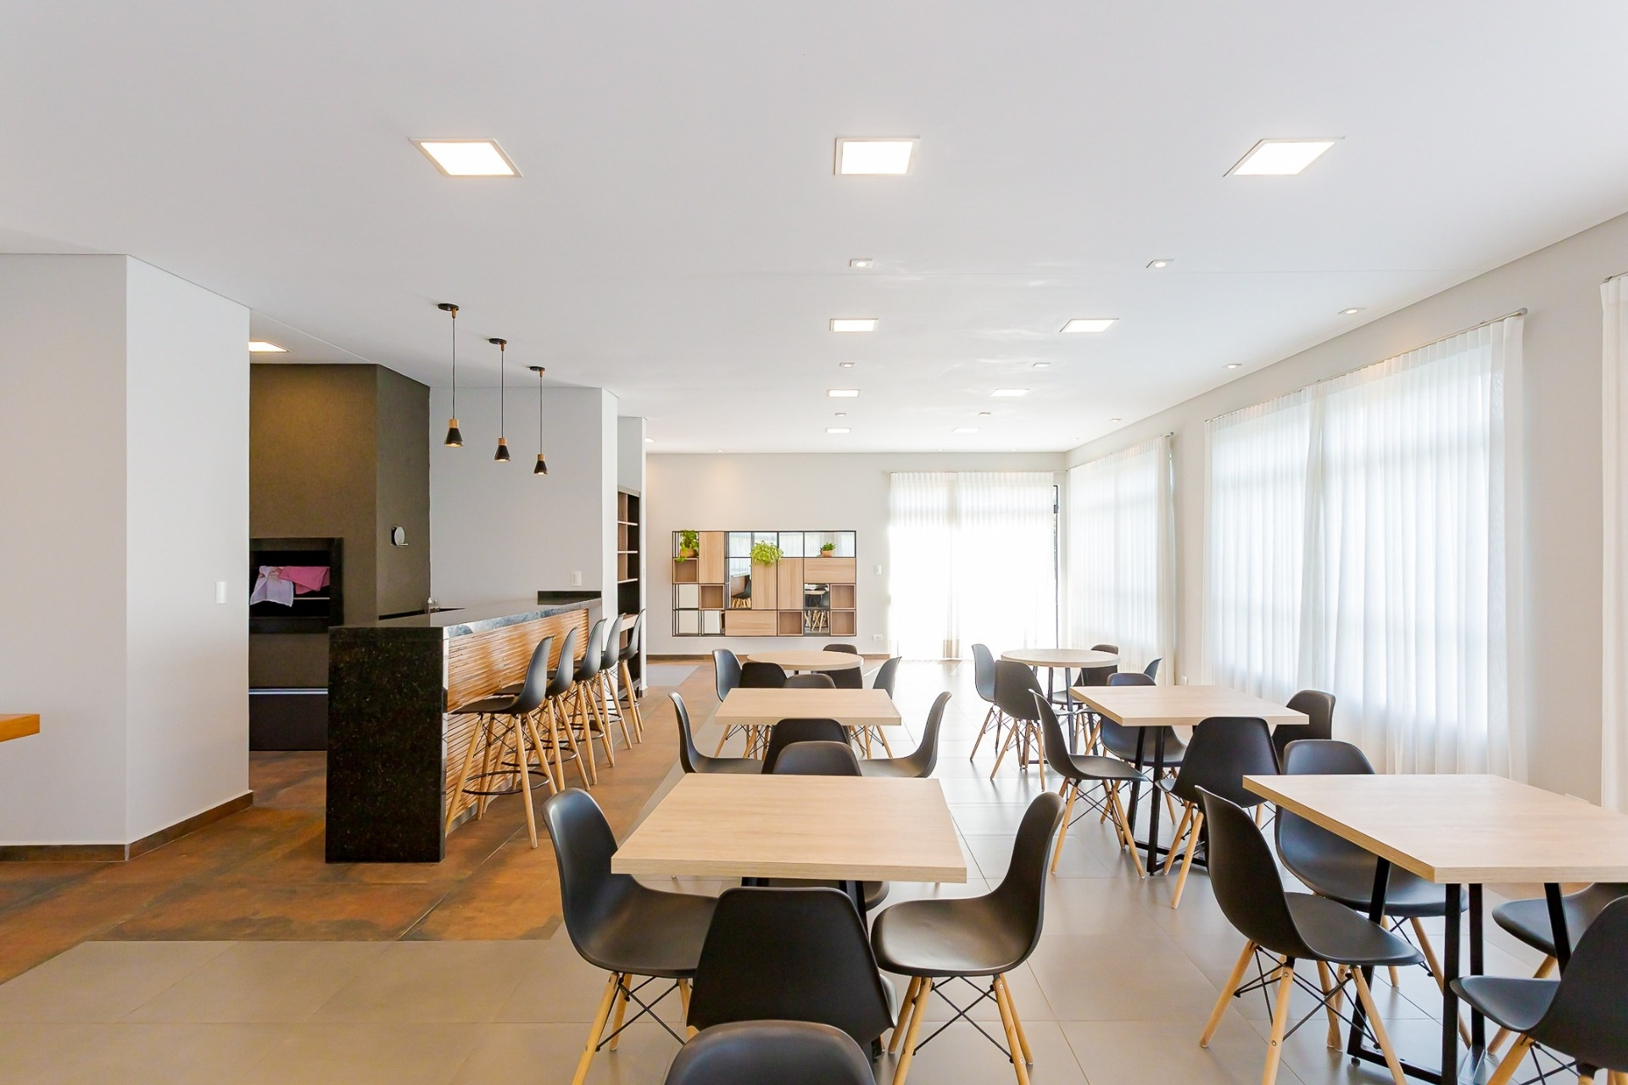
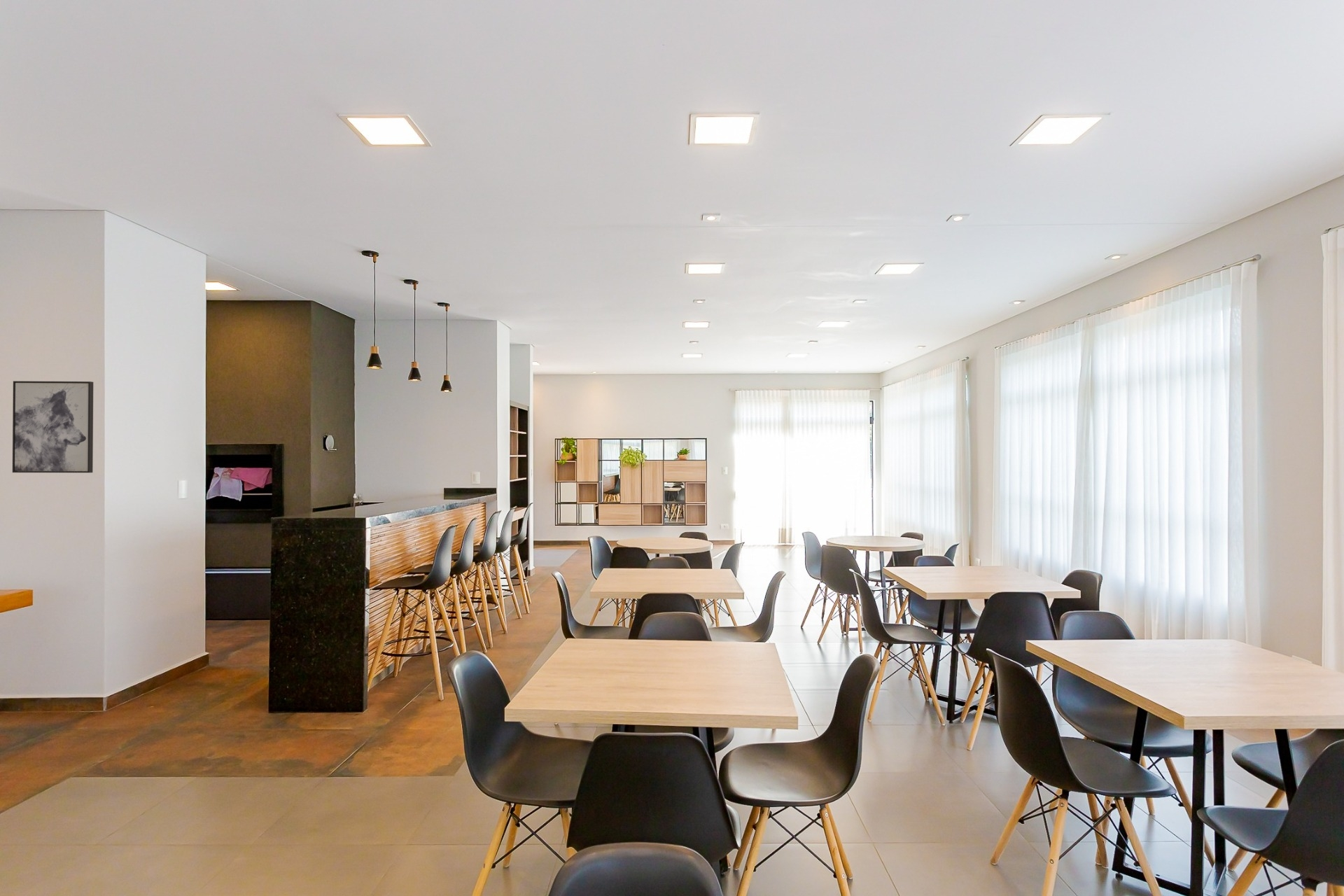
+ wall art (52, 427)
